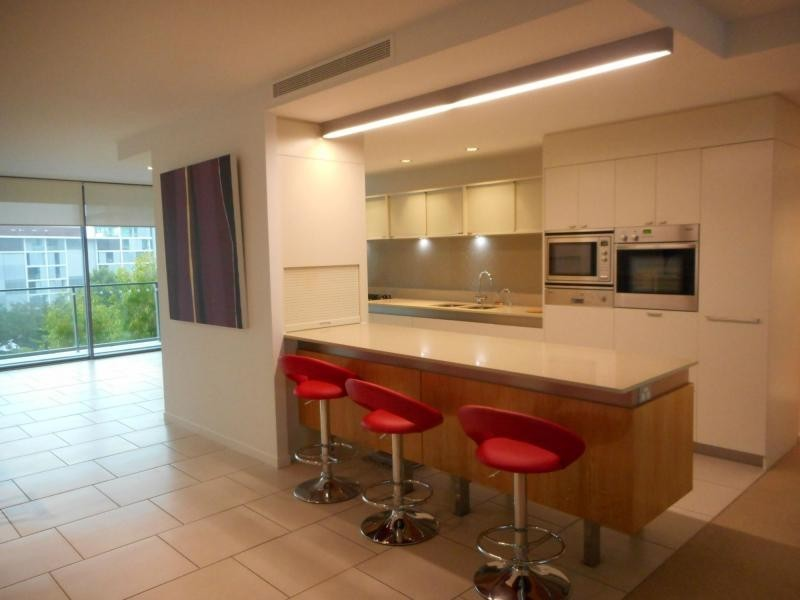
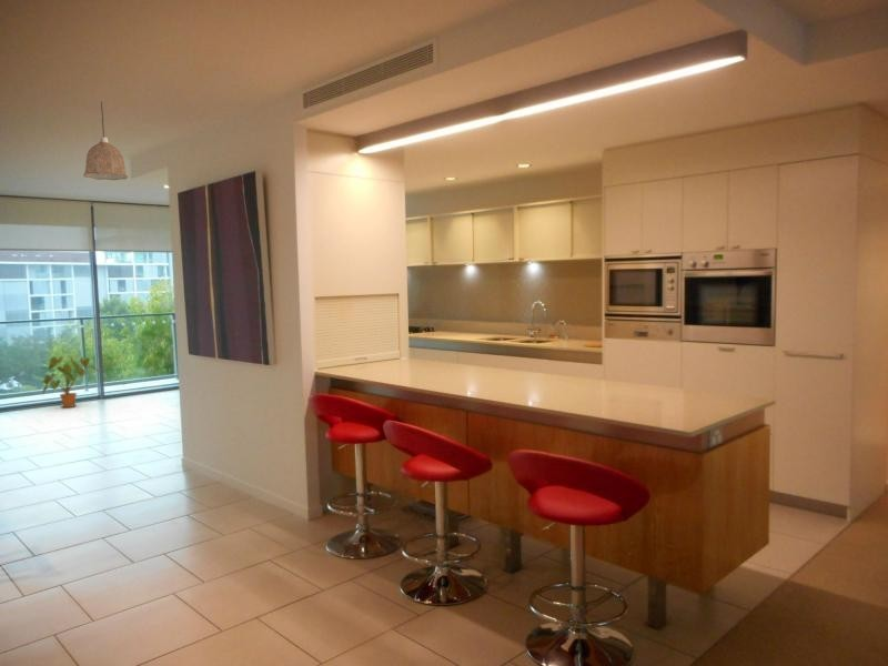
+ pendant lamp (103, 139)
+ house plant (70, 380)
